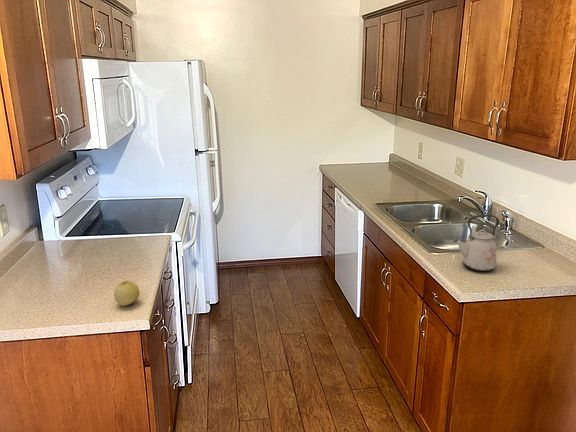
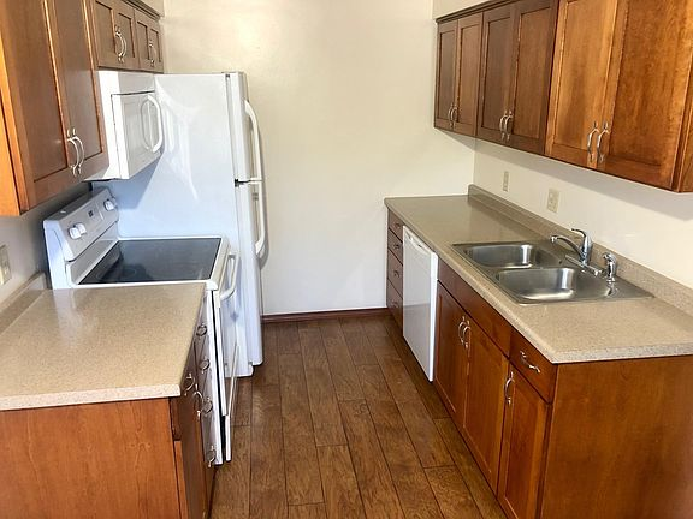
- apple (126, 293)
- kettle (475, 242)
